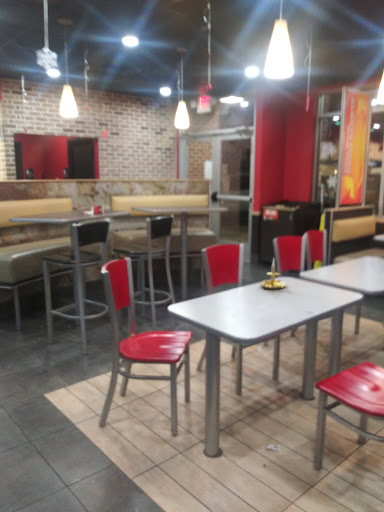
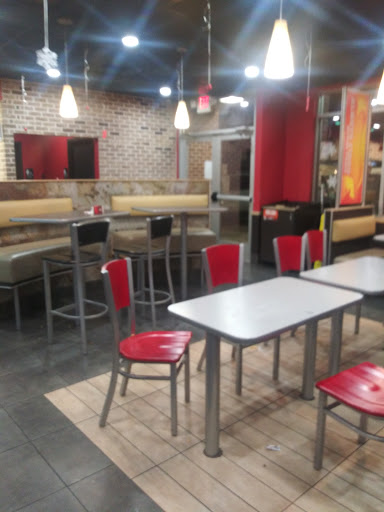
- candle holder (272, 272)
